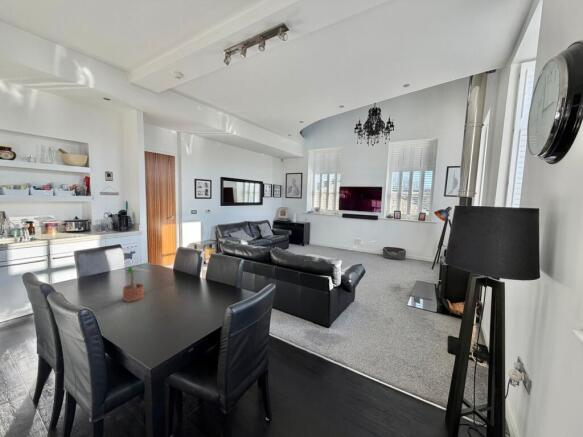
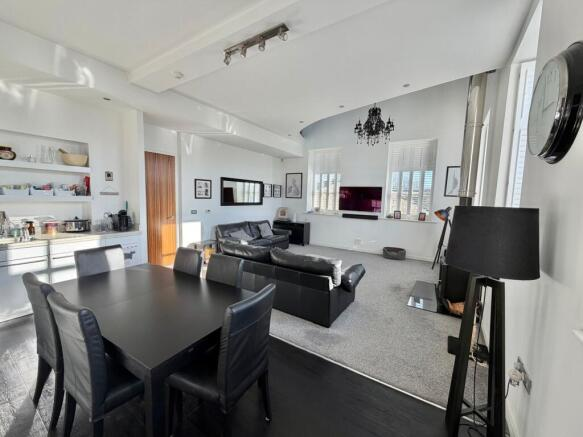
- potted plant (132, 282)
